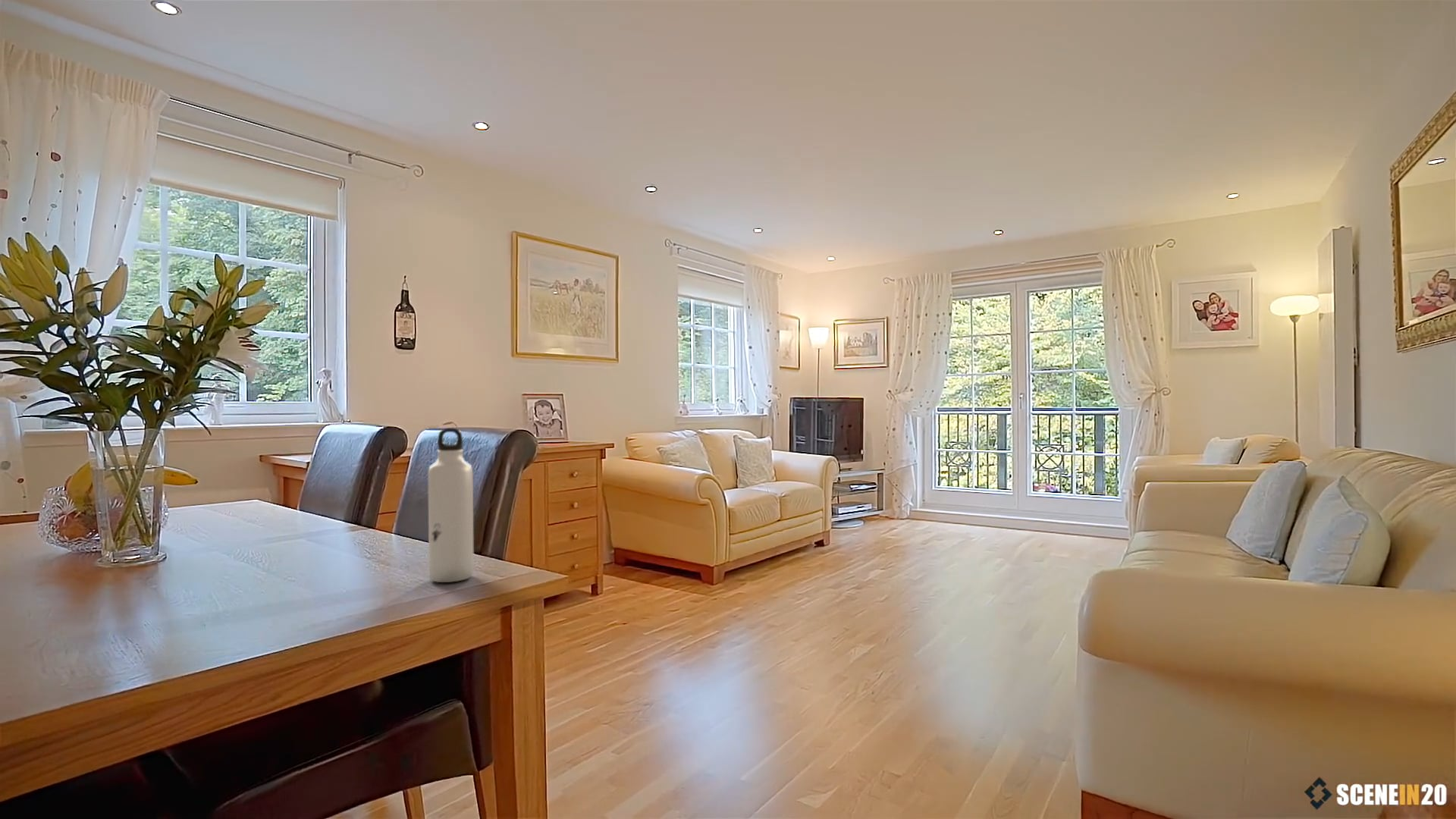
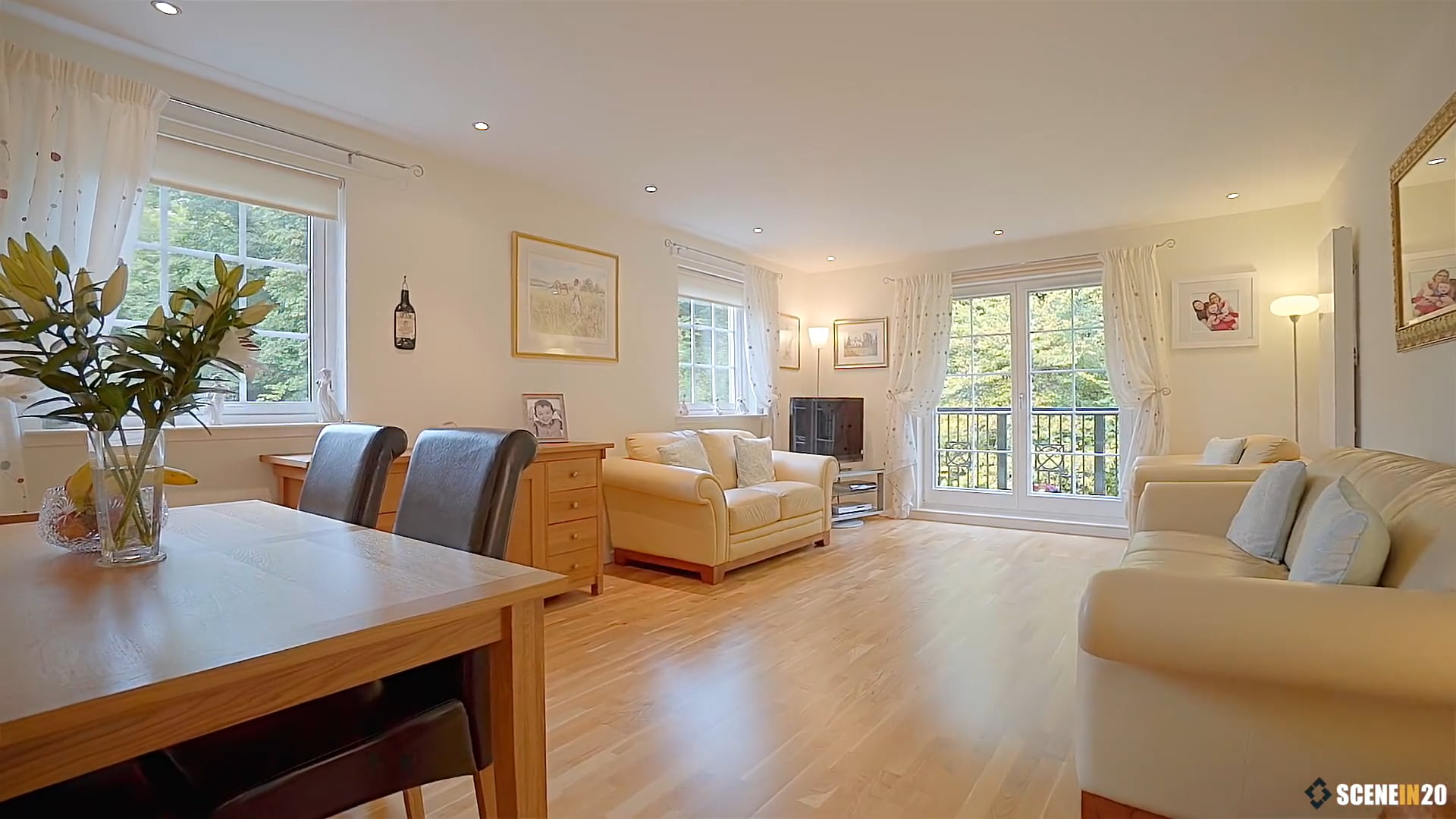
- water bottle (450, 503)
